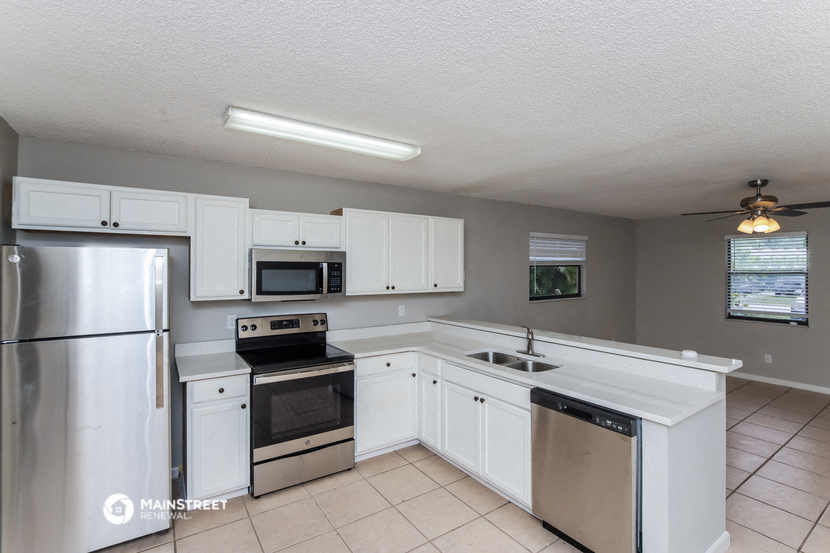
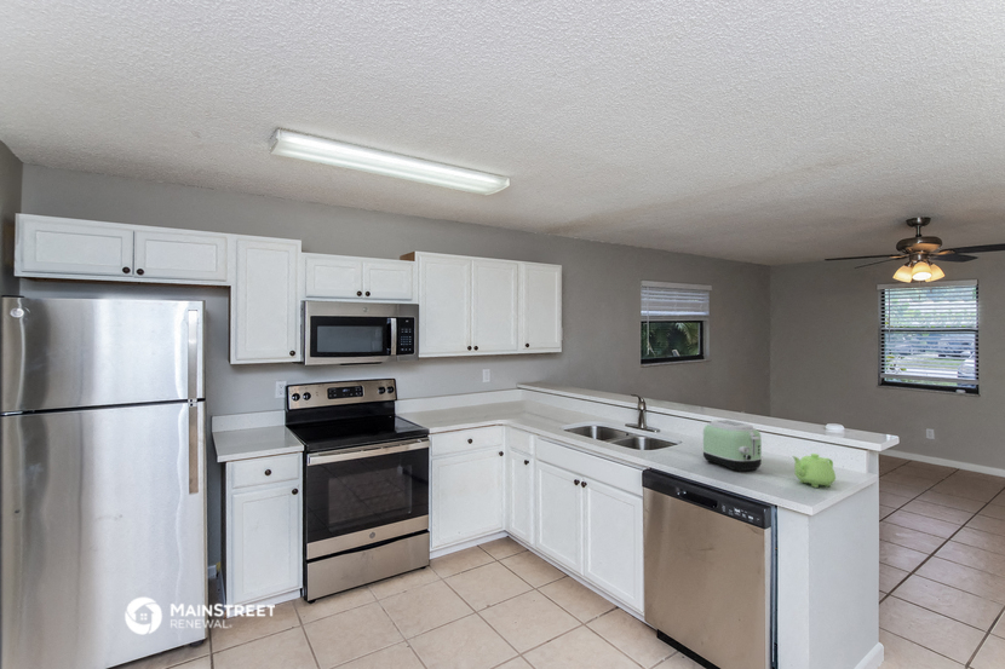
+ teapot (812, 468)
+ toaster (733, 444)
